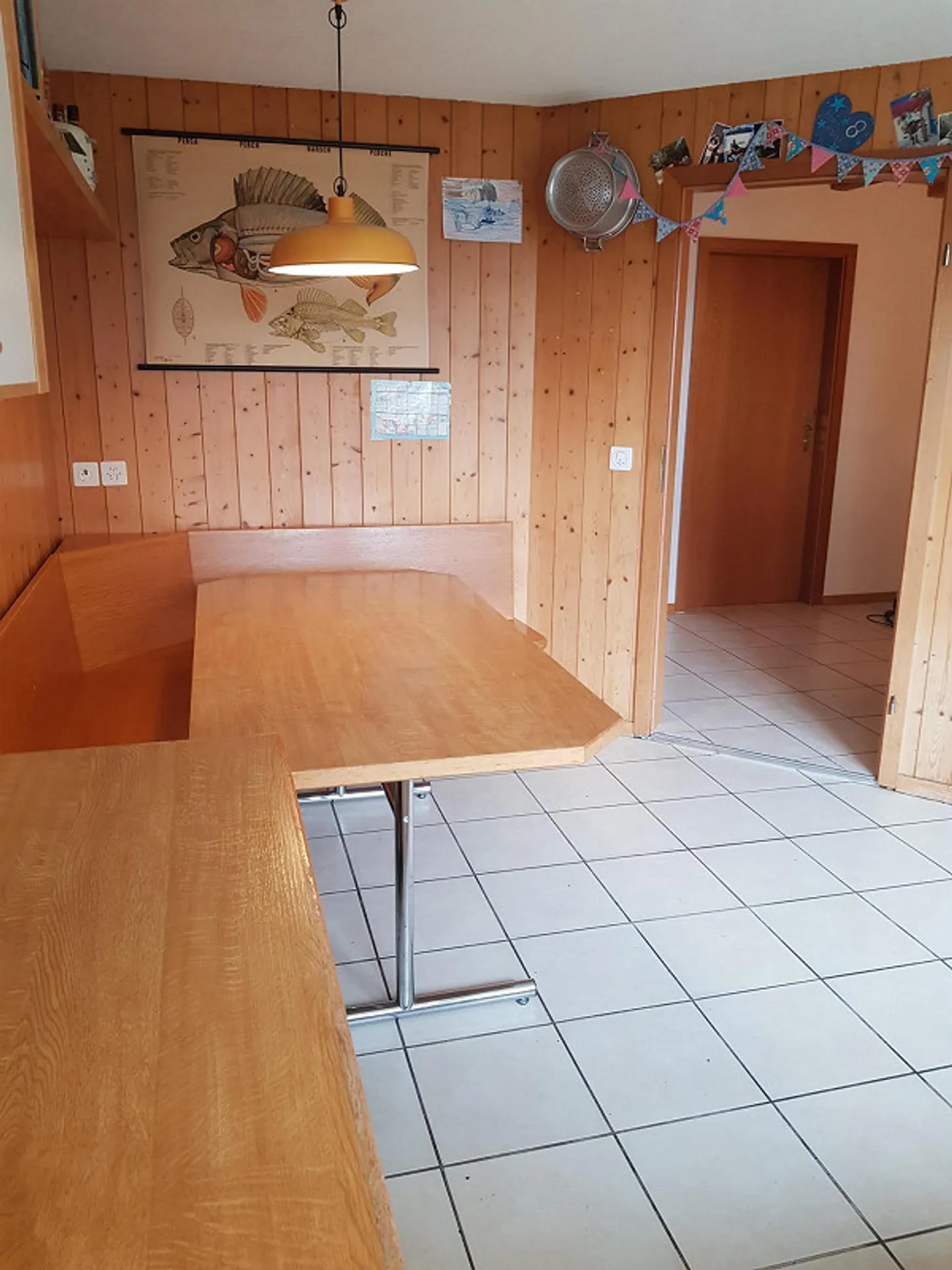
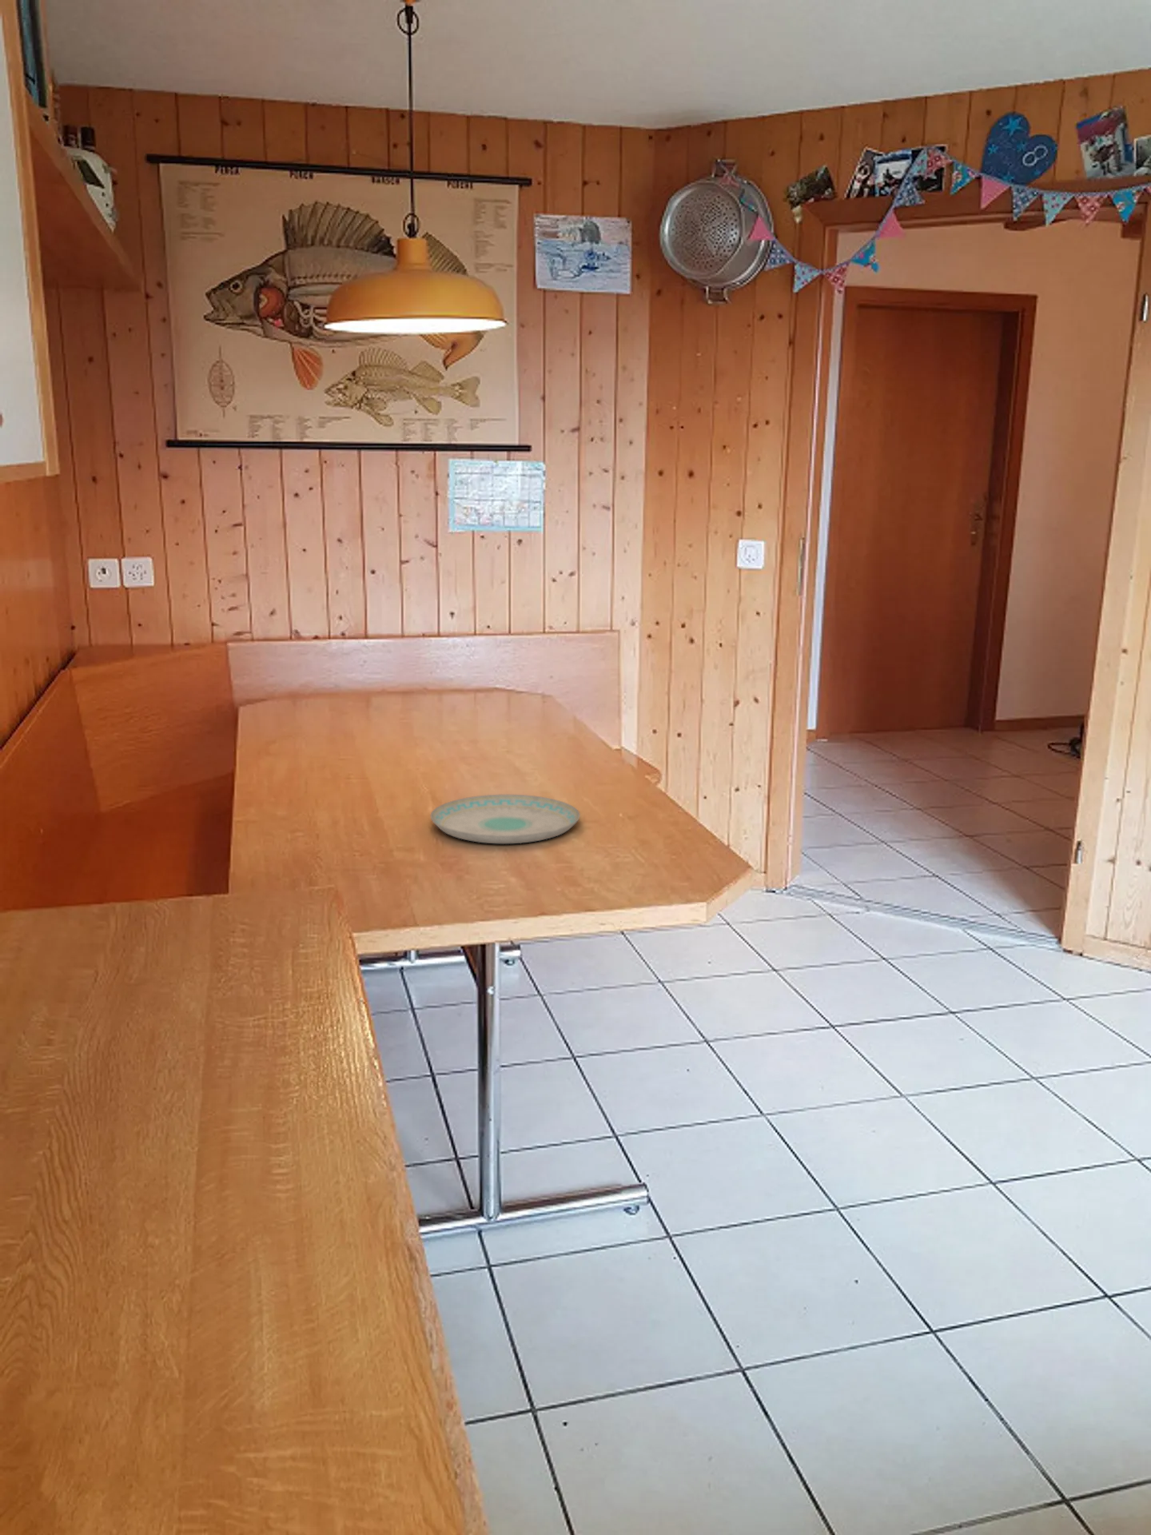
+ plate (505, 819)
